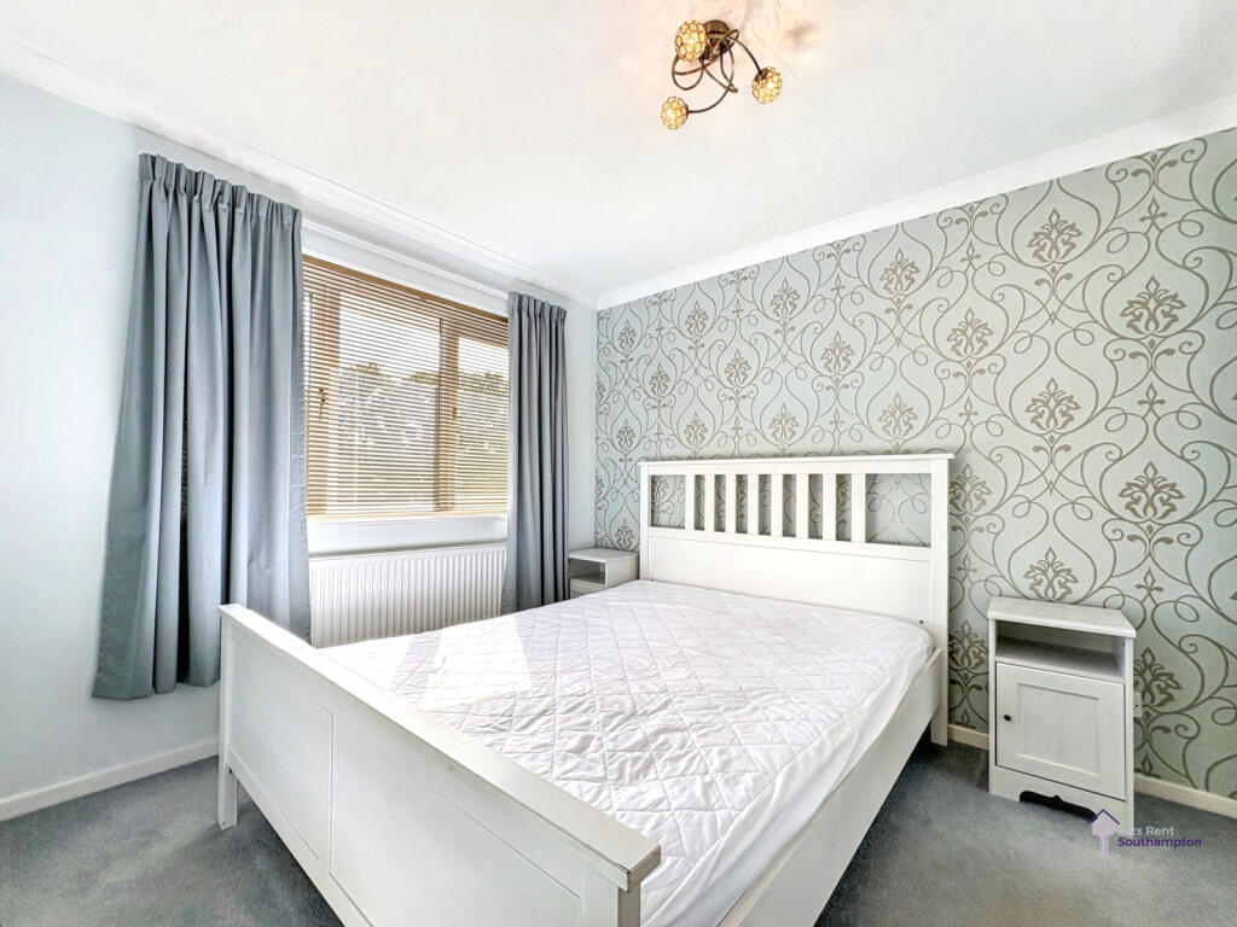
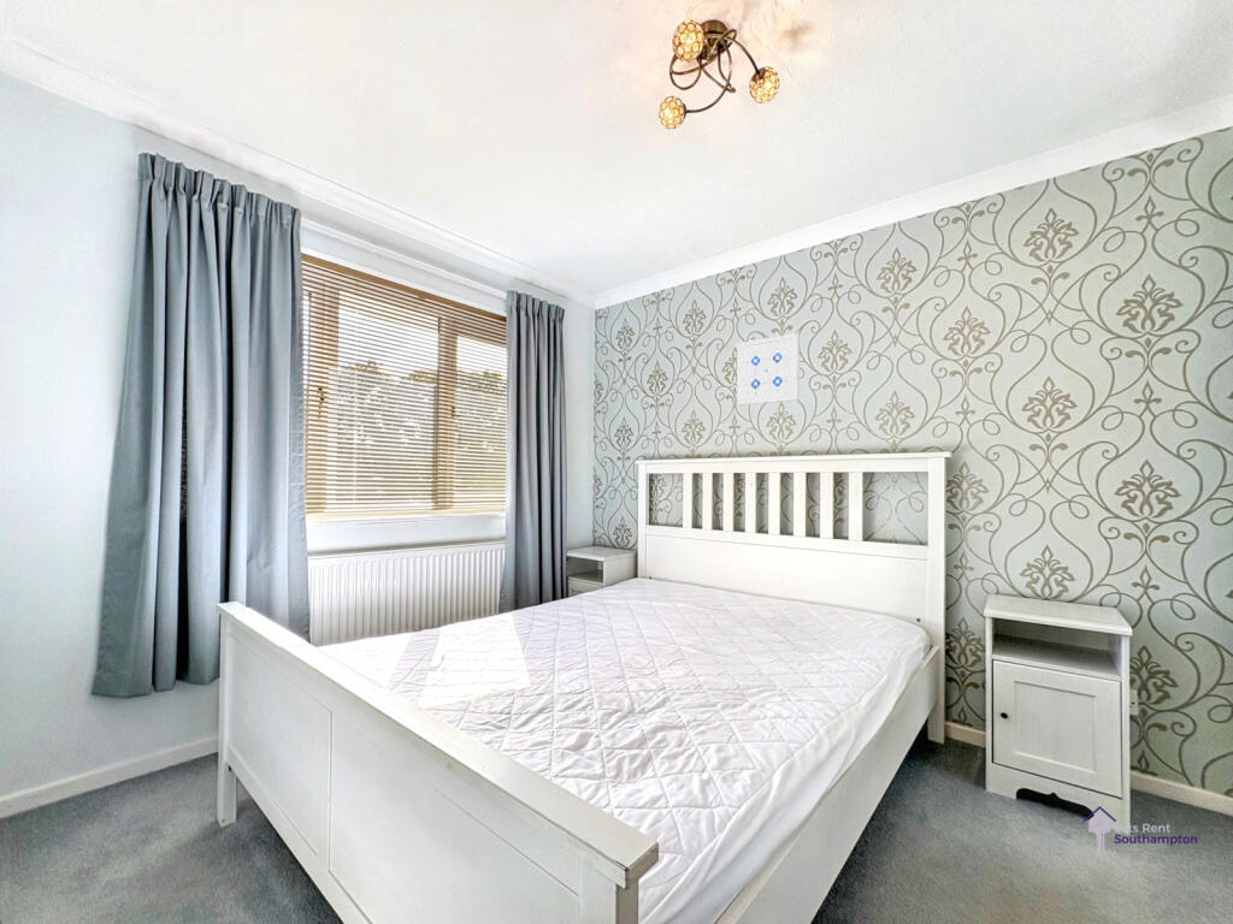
+ wall art (766, 371)
